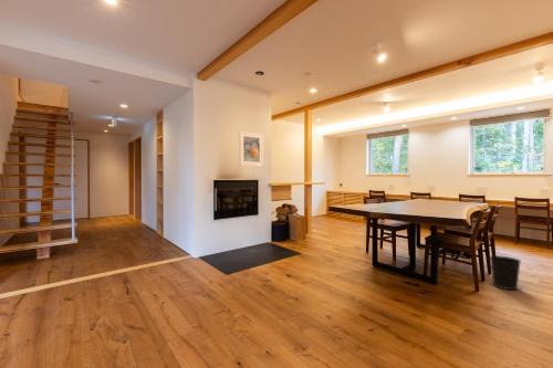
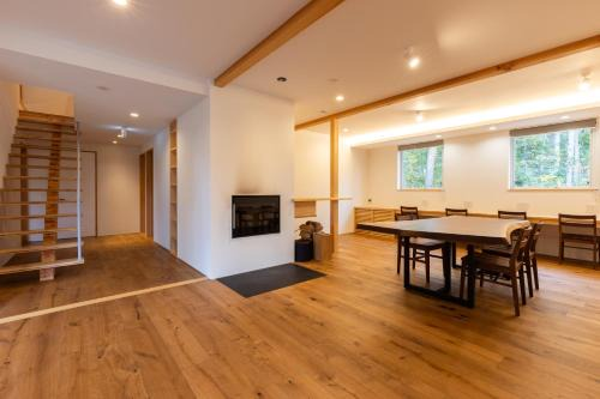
- wastebasket (504, 272)
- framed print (251, 149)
